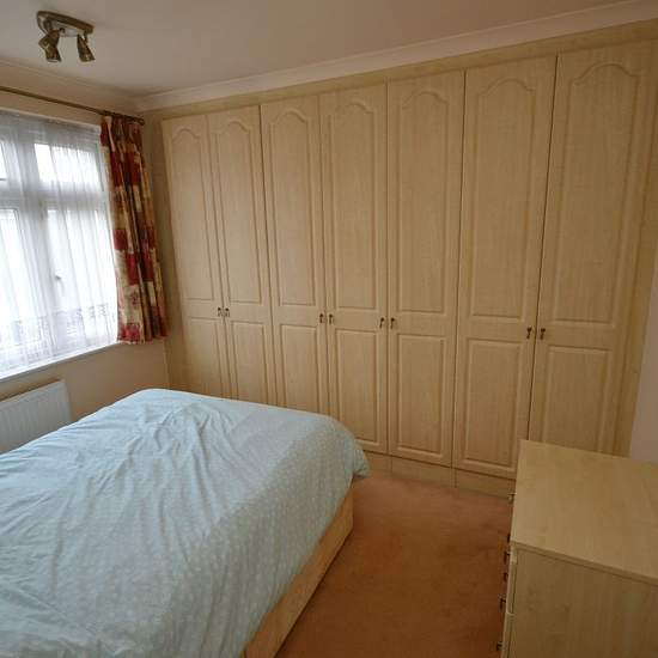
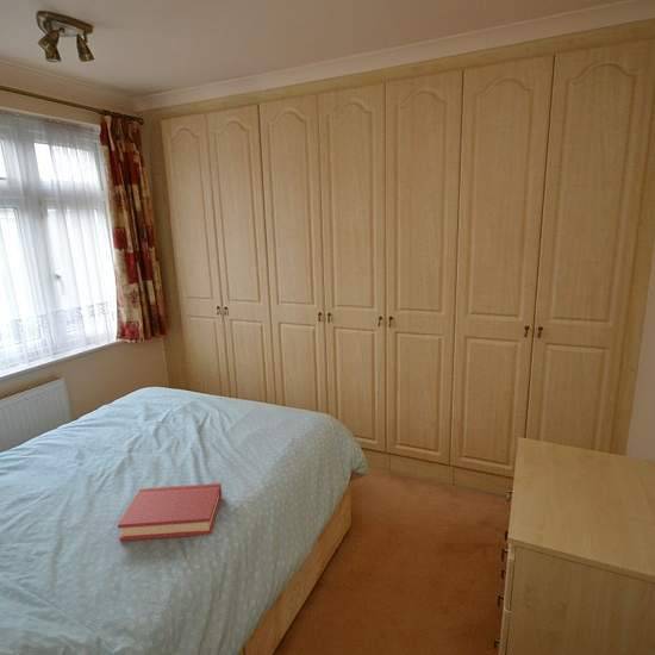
+ hardback book (173, 509)
